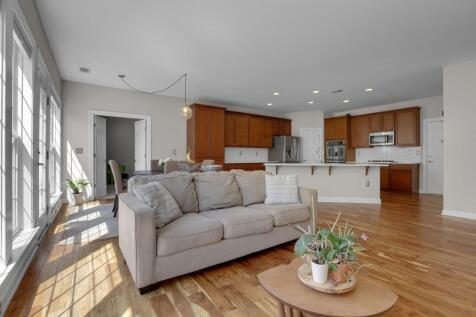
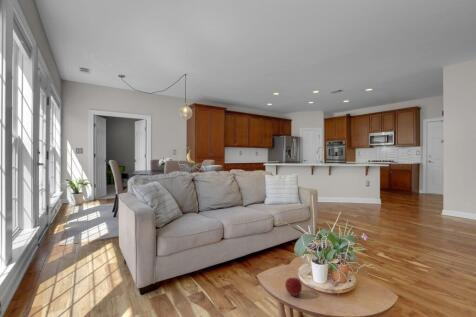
+ apple (293, 286)
